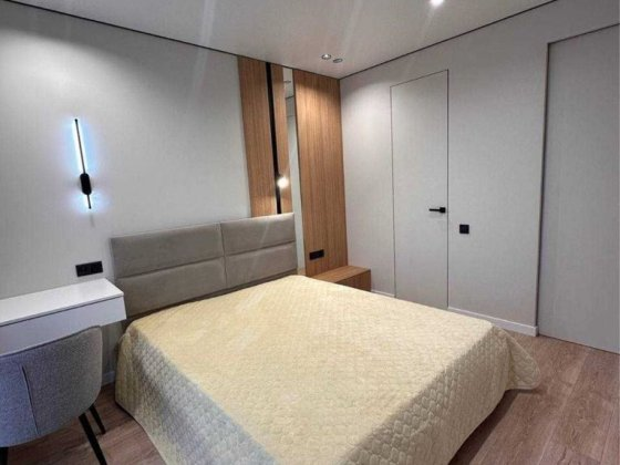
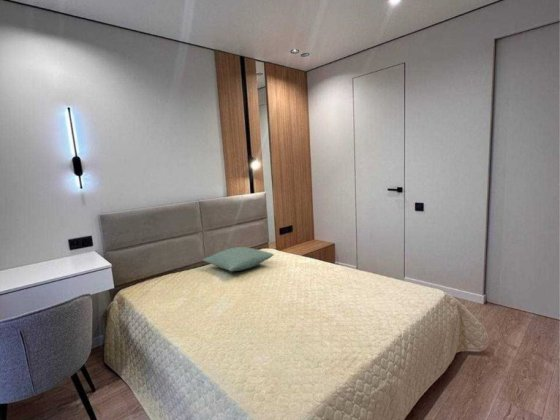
+ pillow (237, 258)
